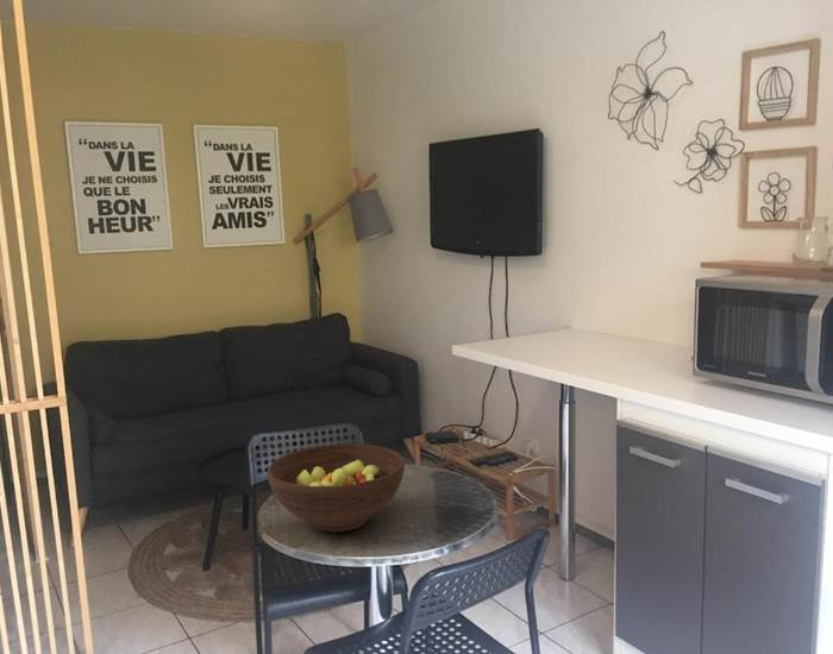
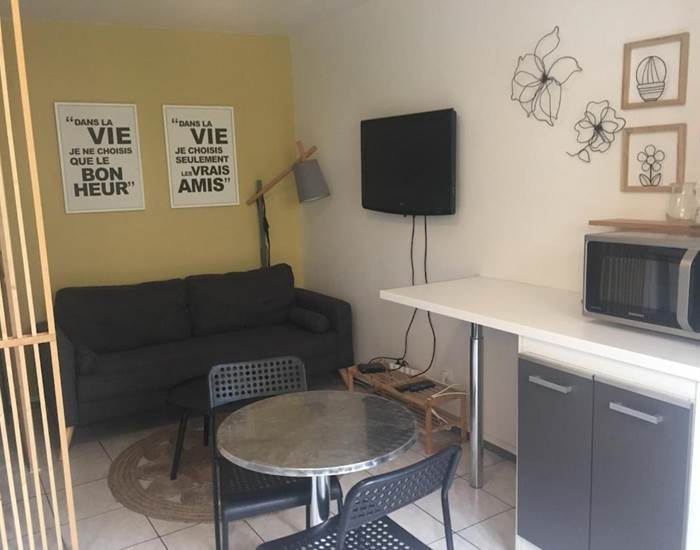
- fruit bowl (338, 492)
